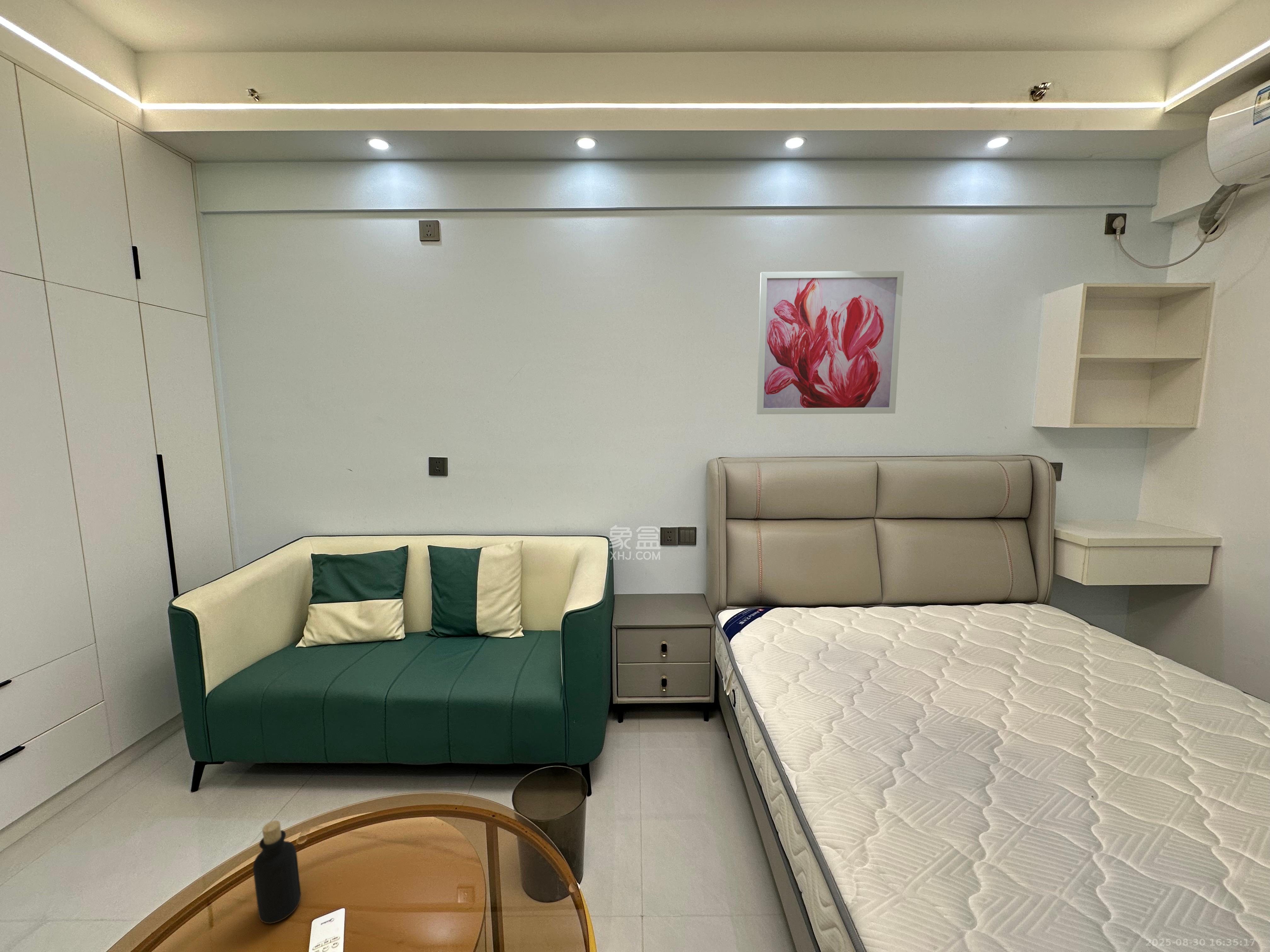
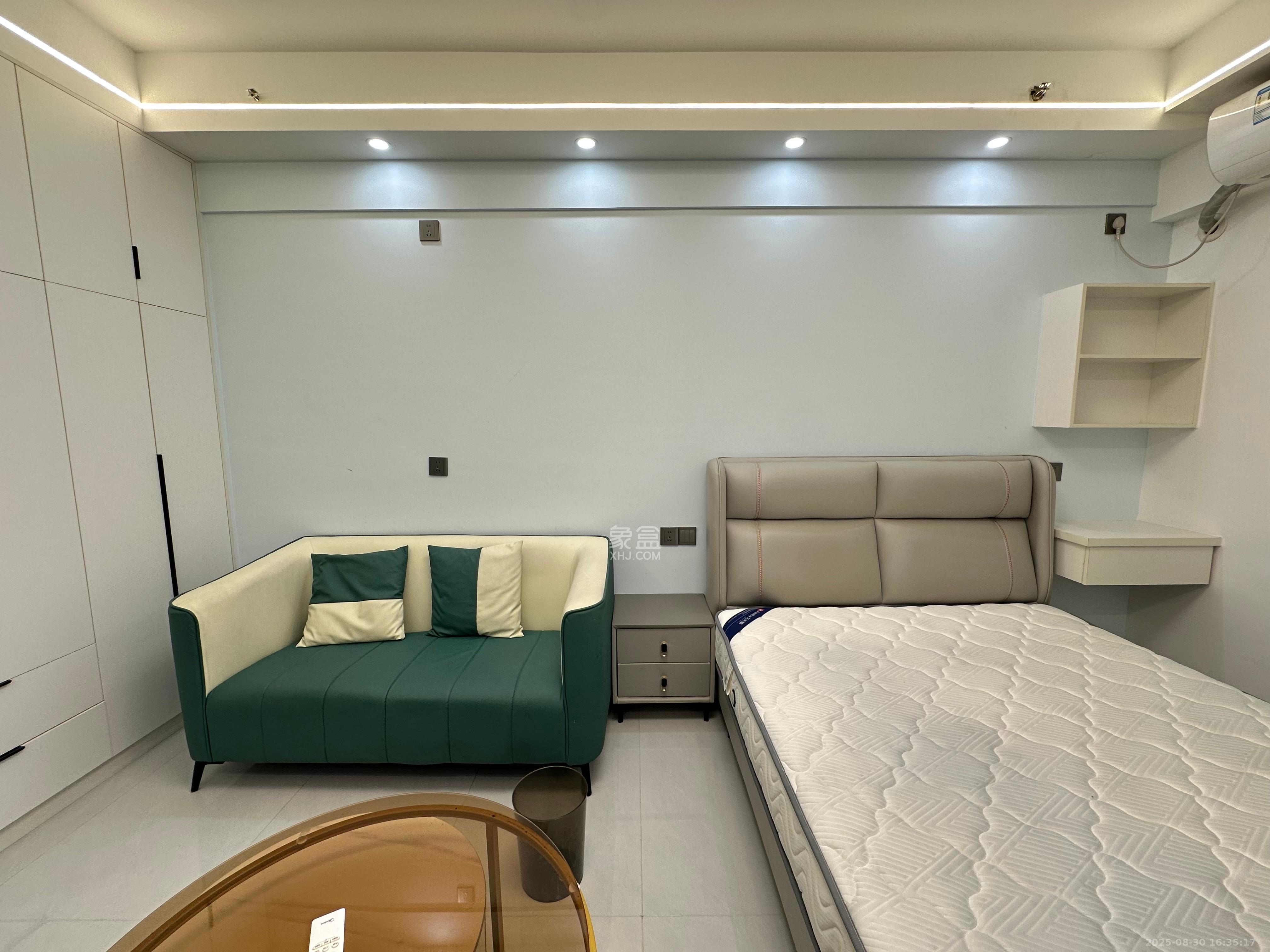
- bottle (276, 868)
- wall art (828, 344)
